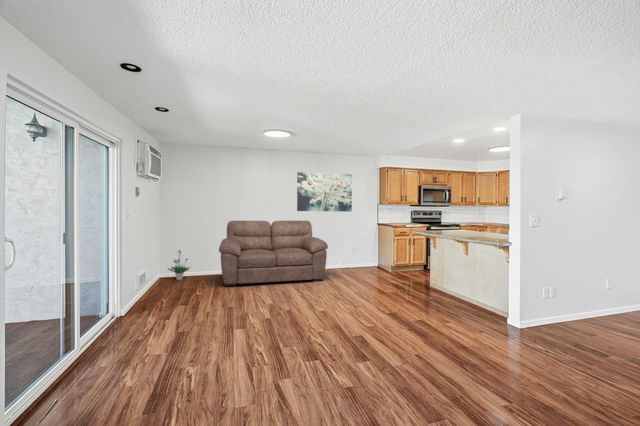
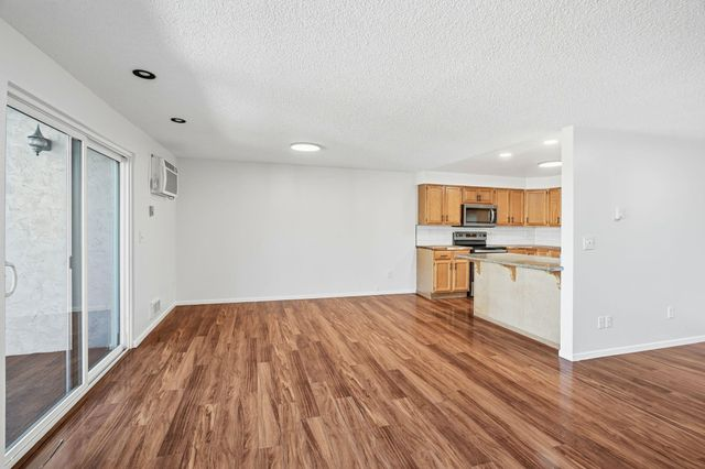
- potted plant (179, 264)
- wall art (325, 192)
- sofa (272, 249)
